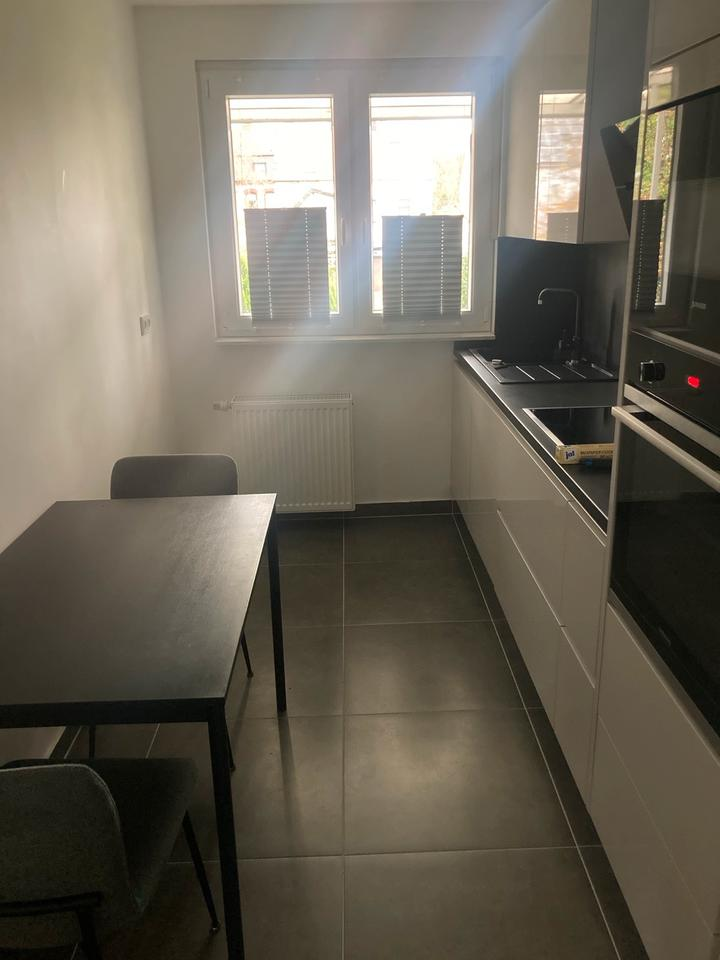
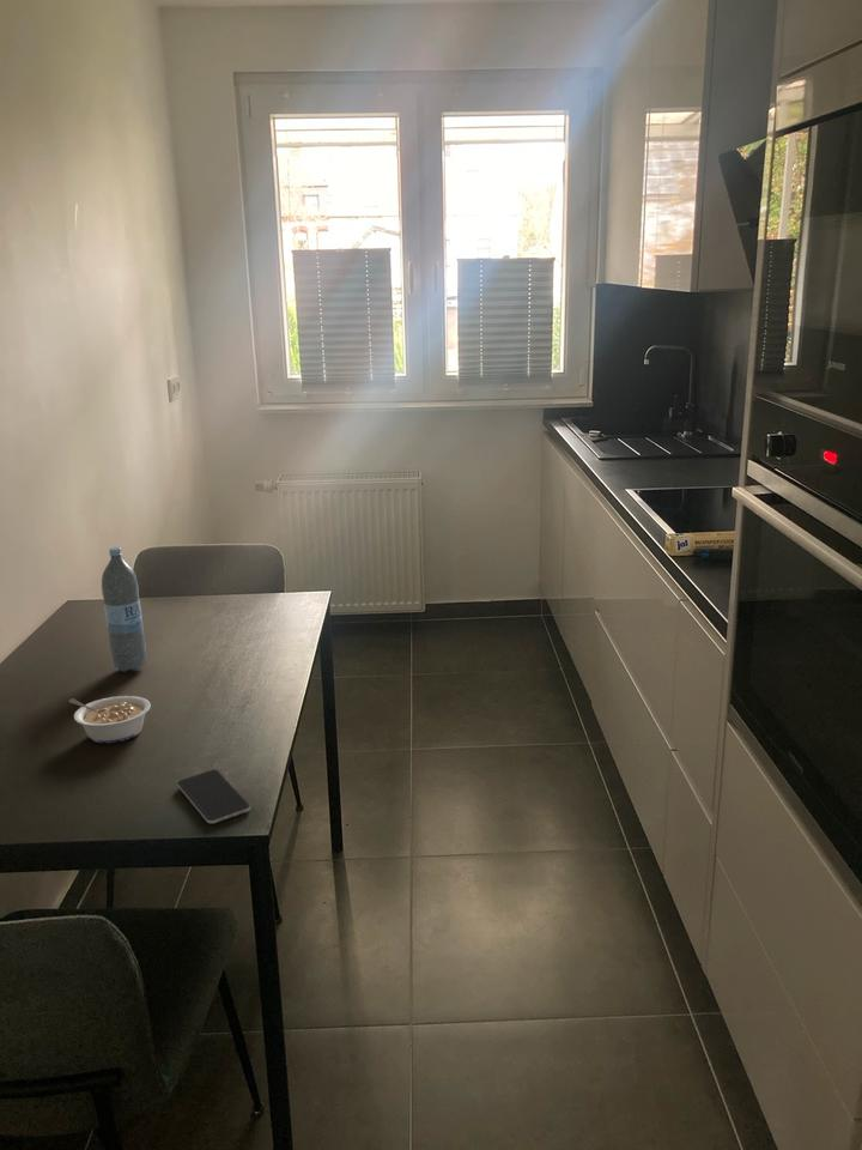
+ legume (110, 719)
+ smartphone (213, 794)
+ water bottle (122, 610)
